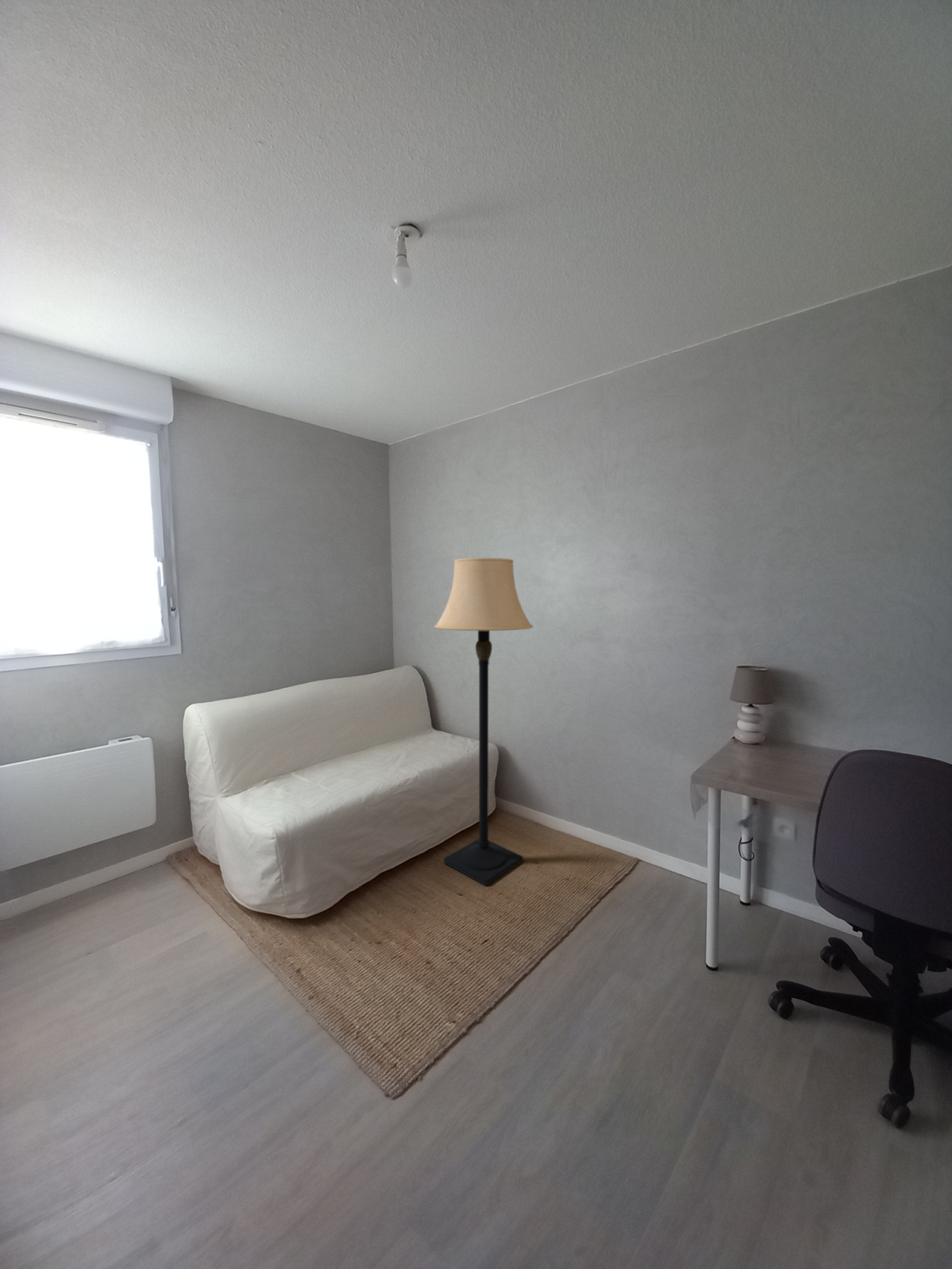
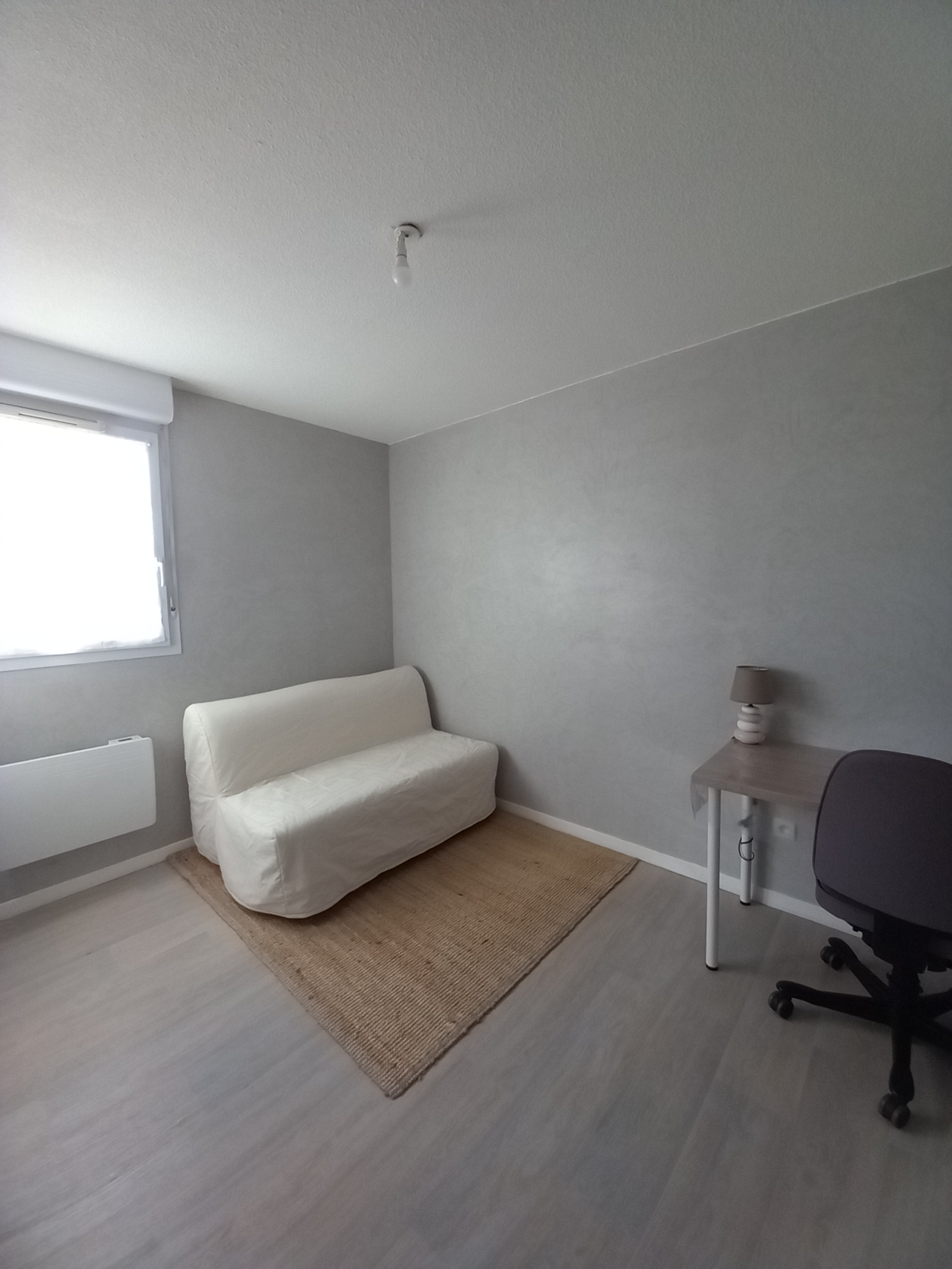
- lamp (484, 715)
